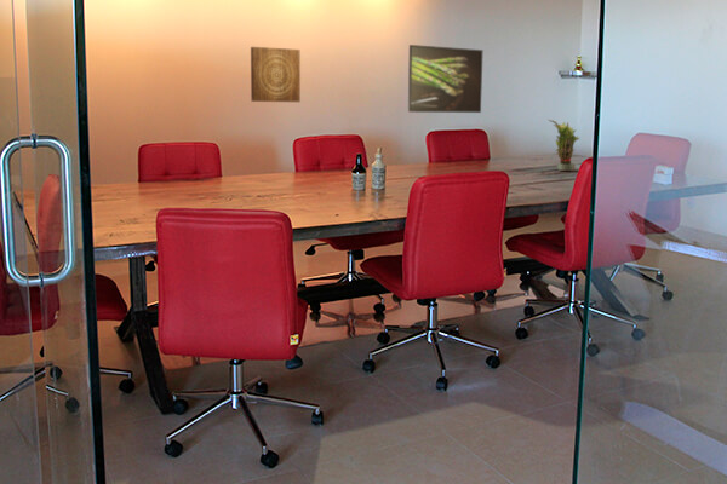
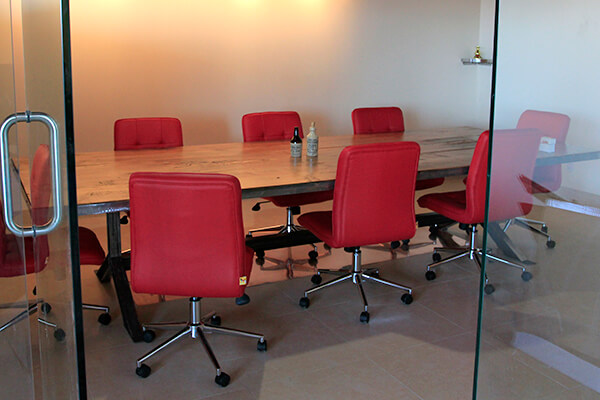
- potted plant (562, 144)
- wall art (275, 75)
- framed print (446, 80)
